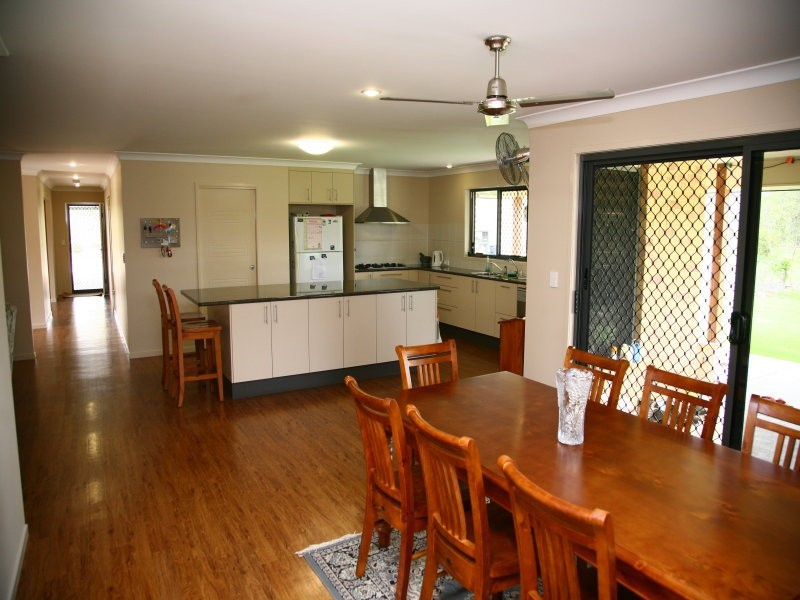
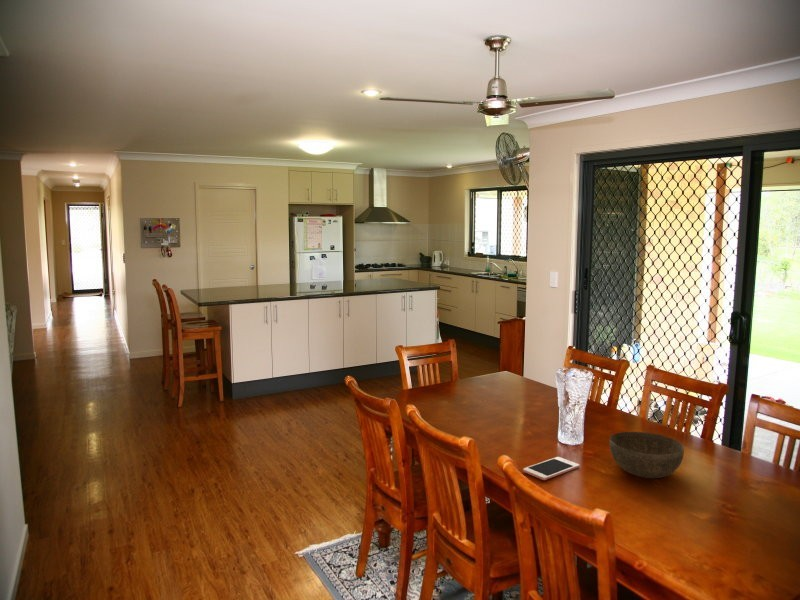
+ bowl (645, 457)
+ cell phone (551, 468)
